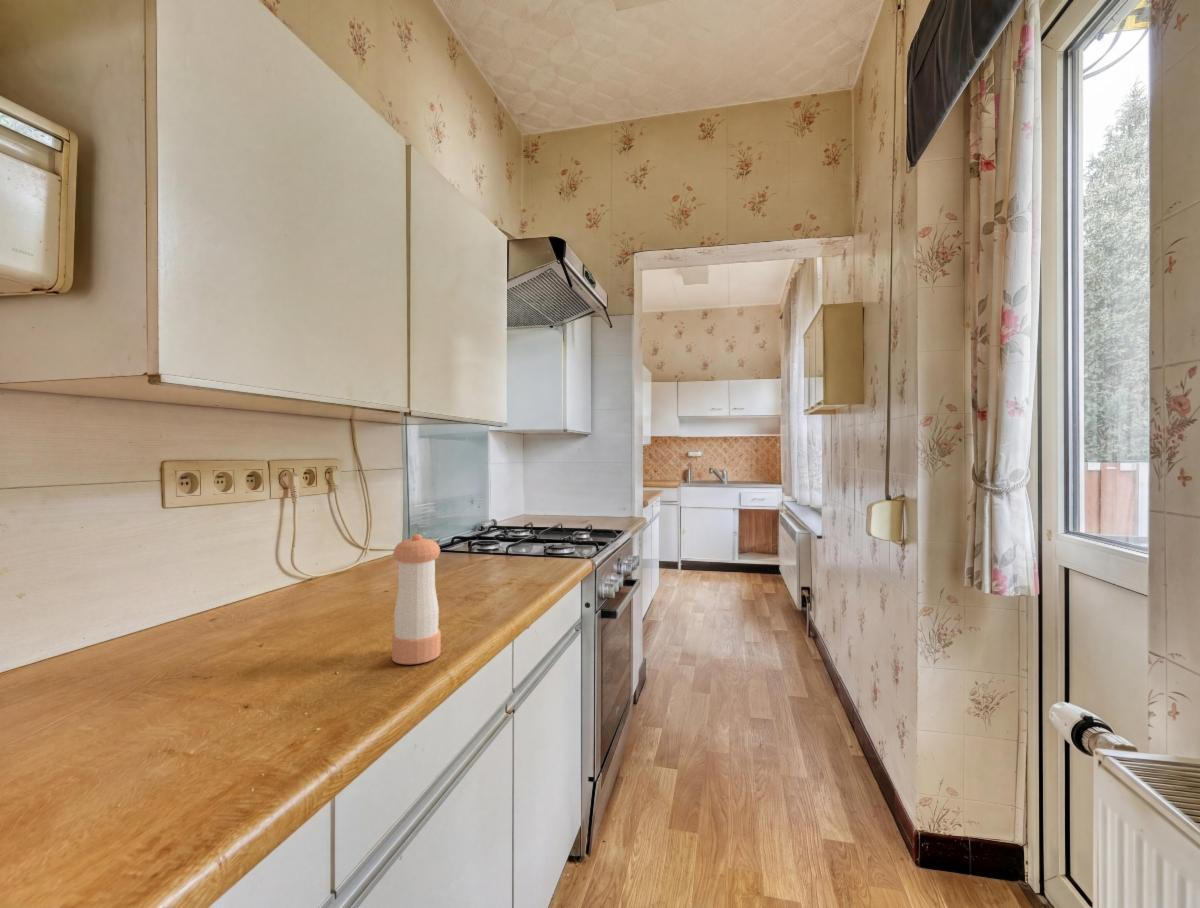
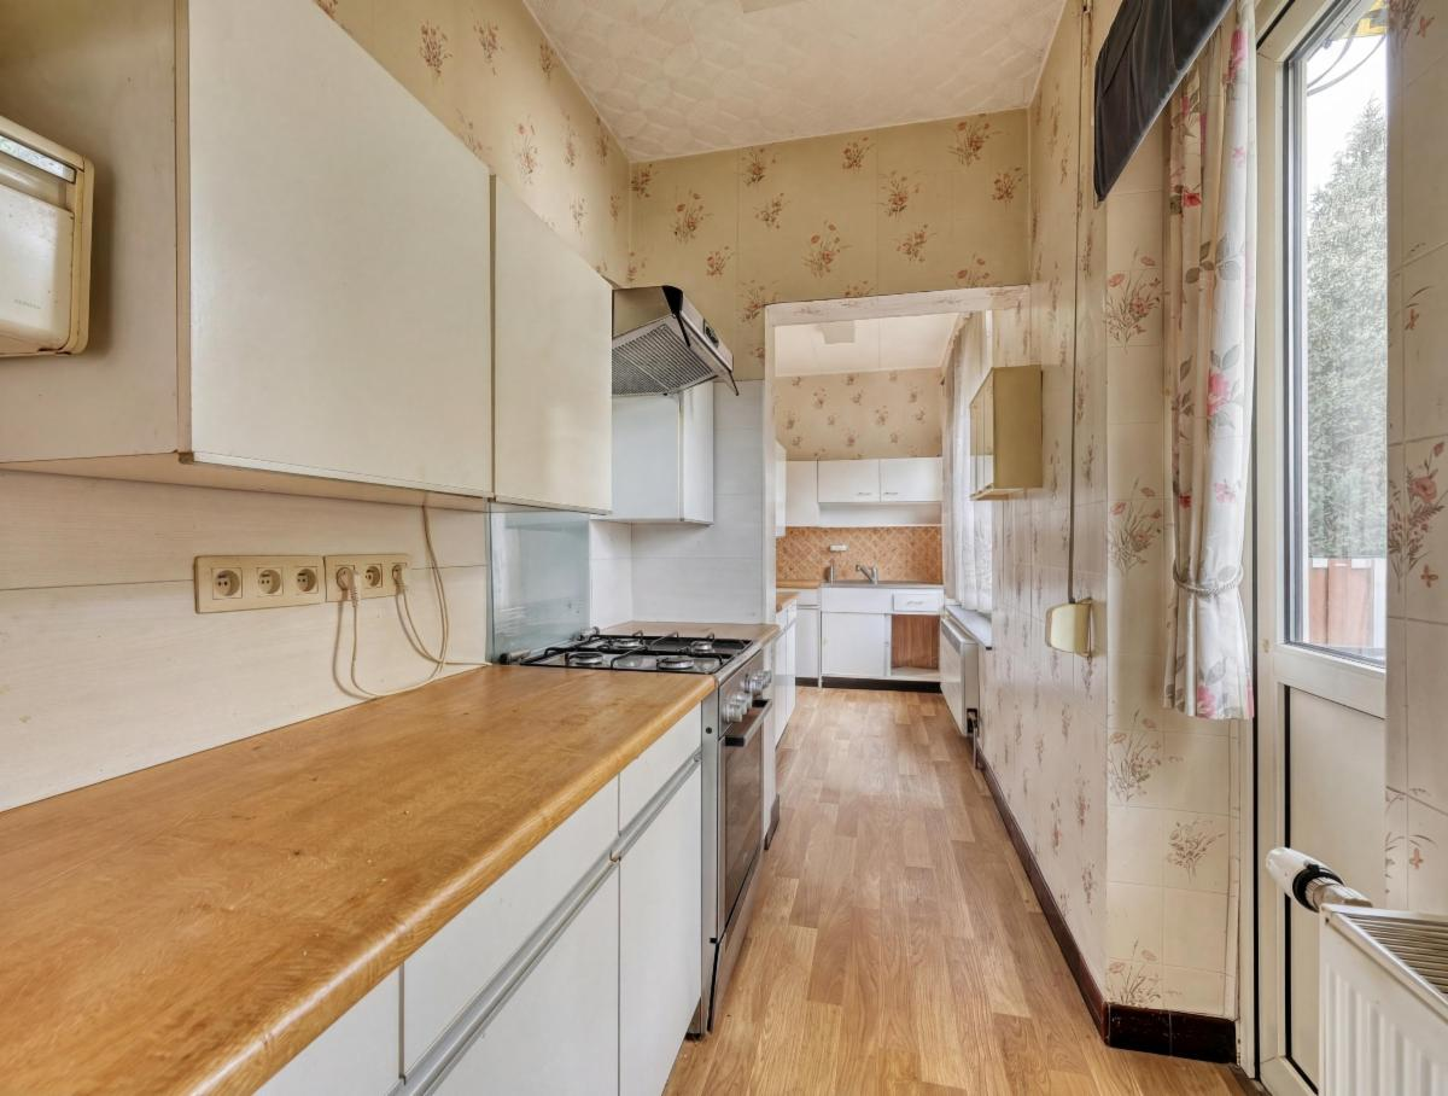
- pepper shaker (416, 594)
